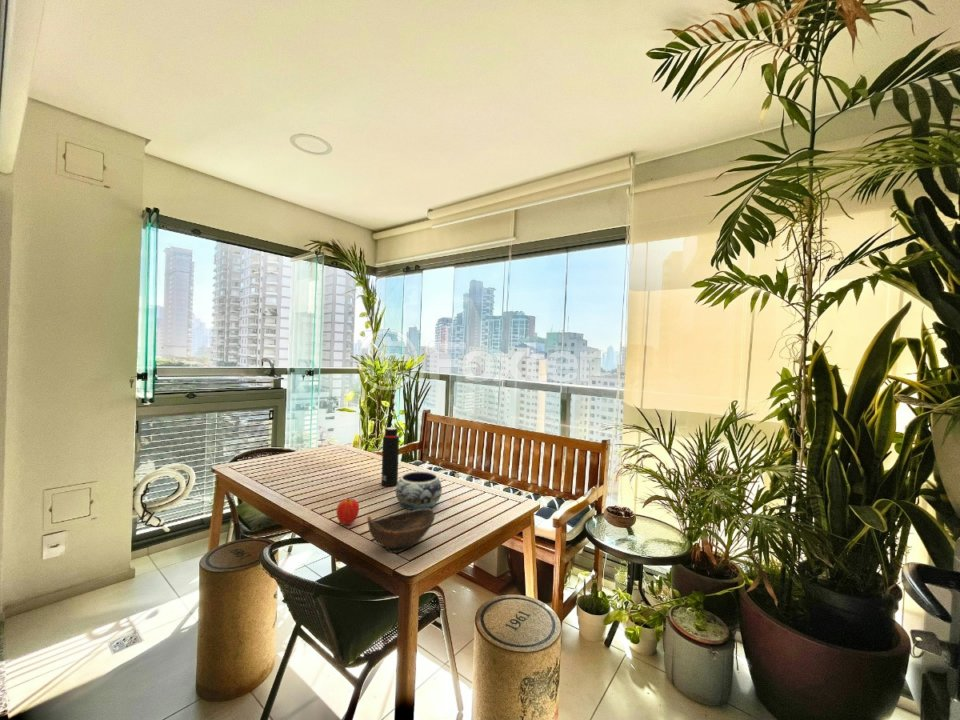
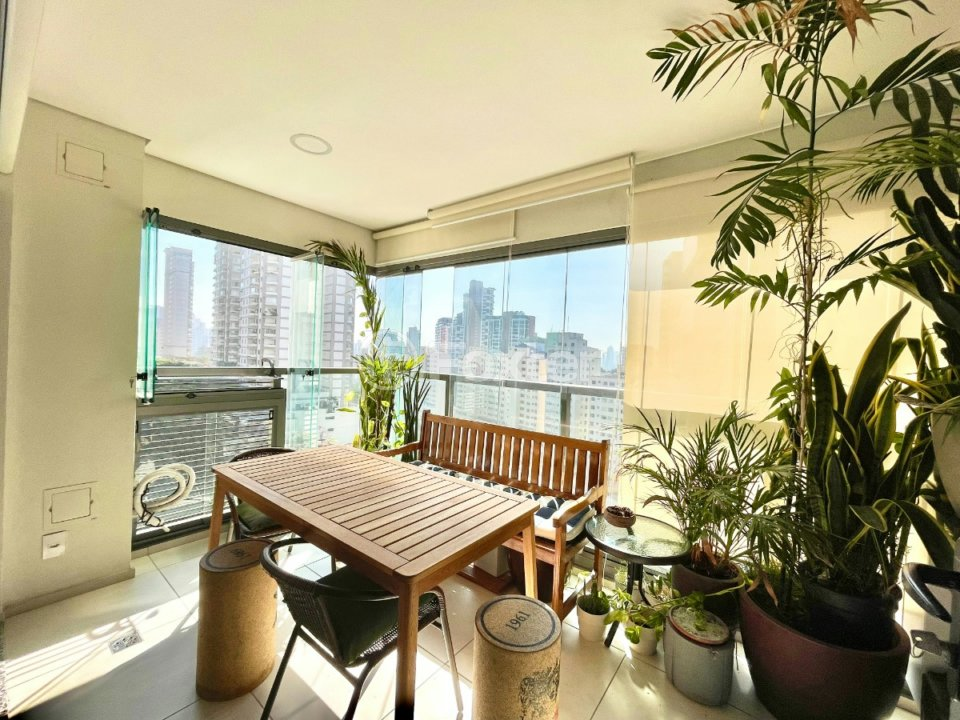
- apple (347, 510)
- bowl (404, 527)
- decorative bowl (419, 490)
- water bottle (389, 455)
